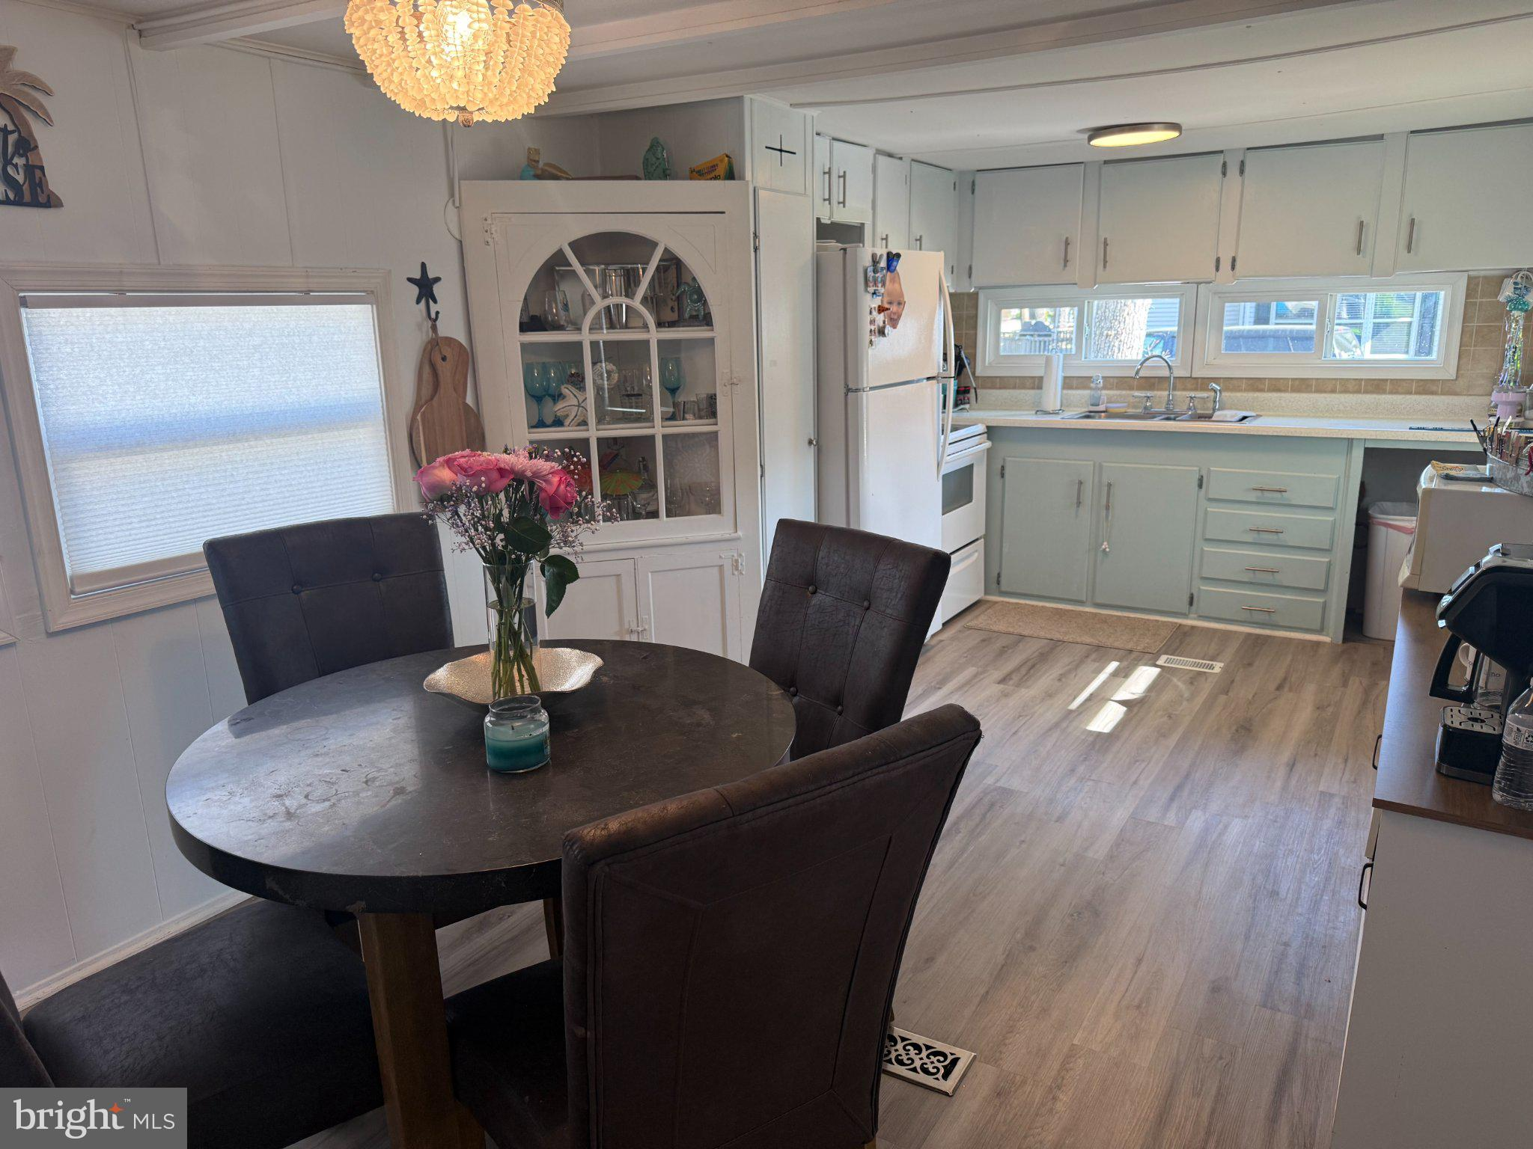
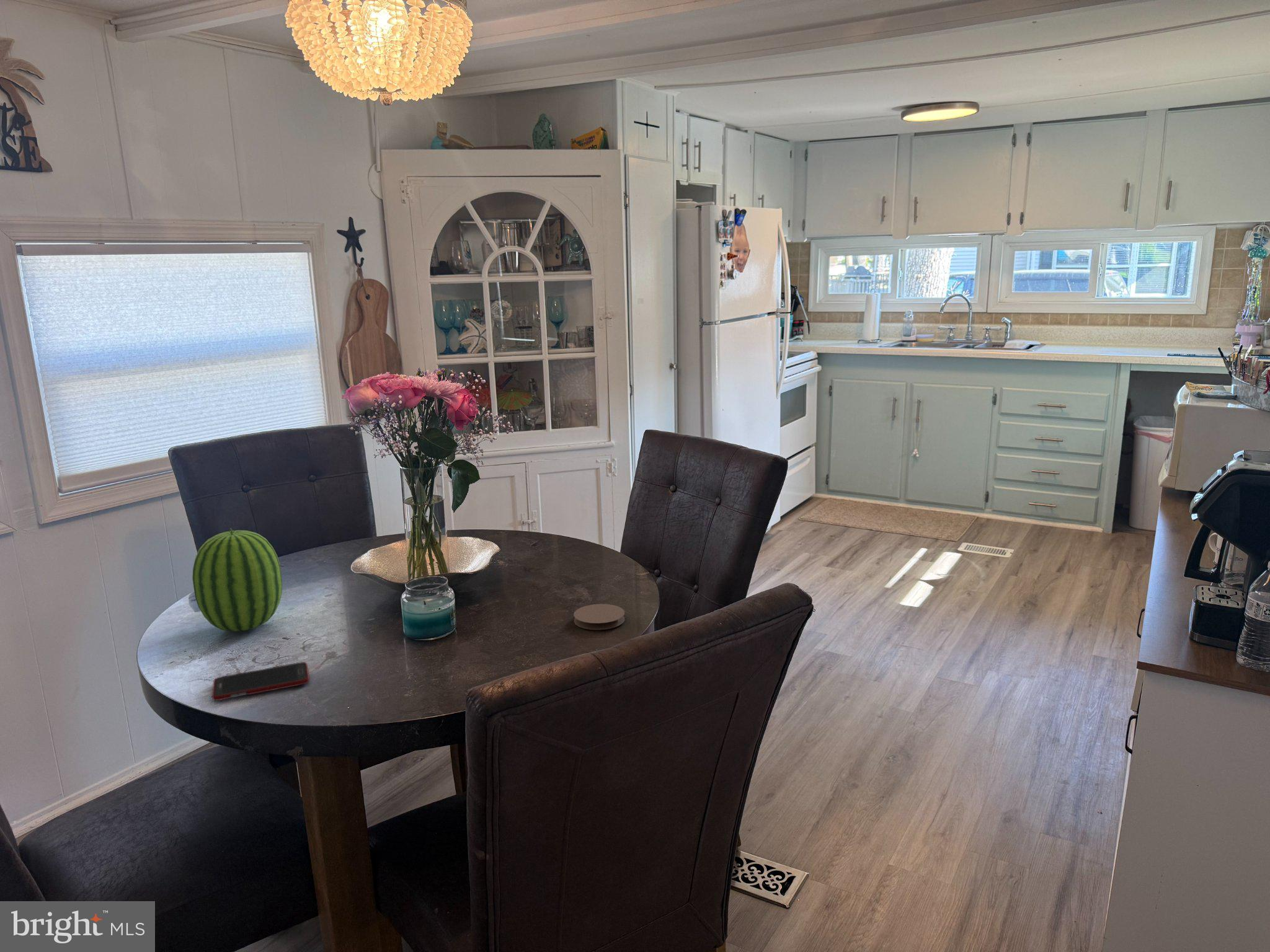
+ cell phone (261, 681)
+ coaster (599, 616)
+ fruit (238, 578)
